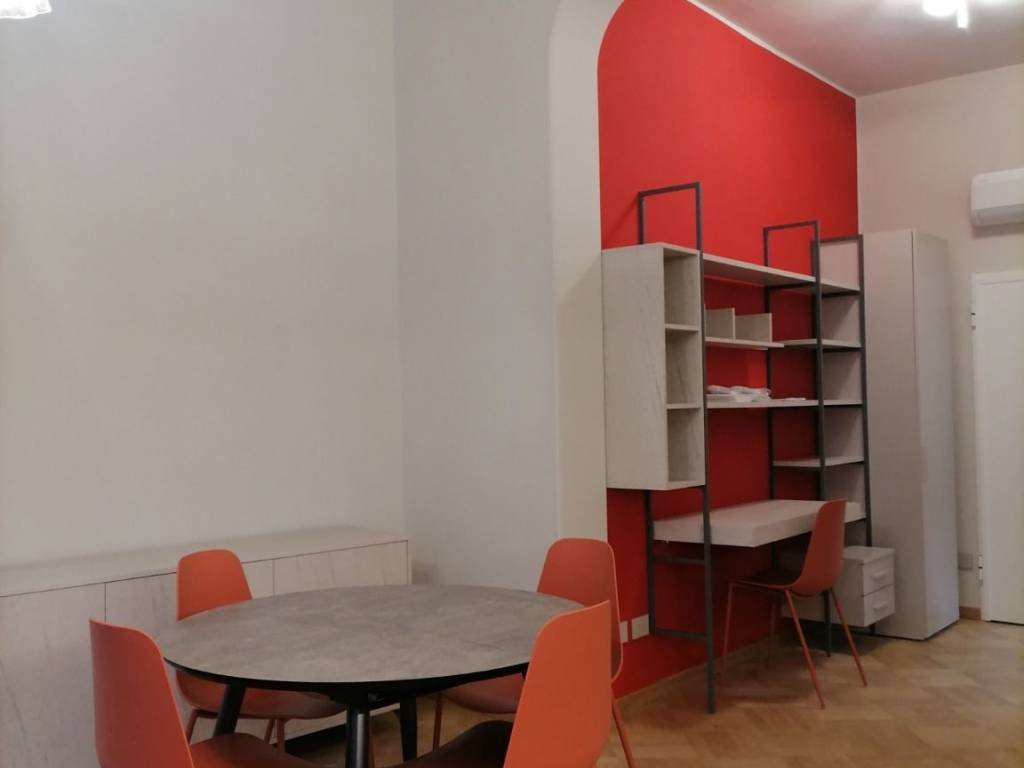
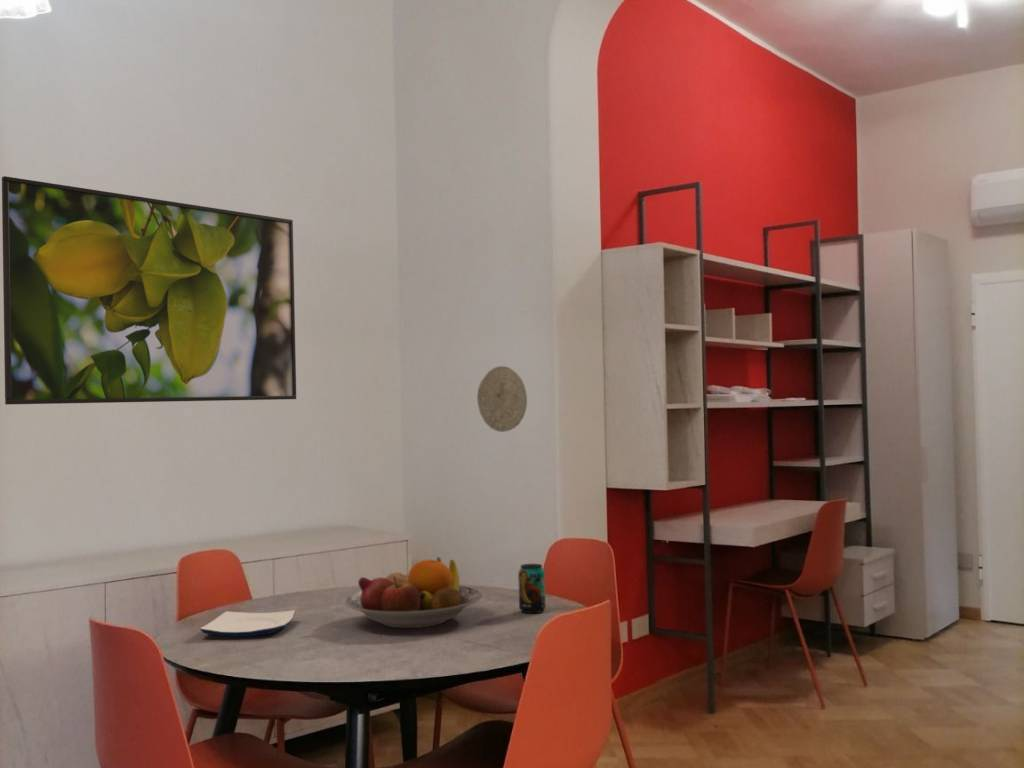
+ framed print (166, 301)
+ plate (249, 624)
+ beverage can (531, 588)
+ decorative plate (501, 399)
+ fruit bowl (413, 591)
